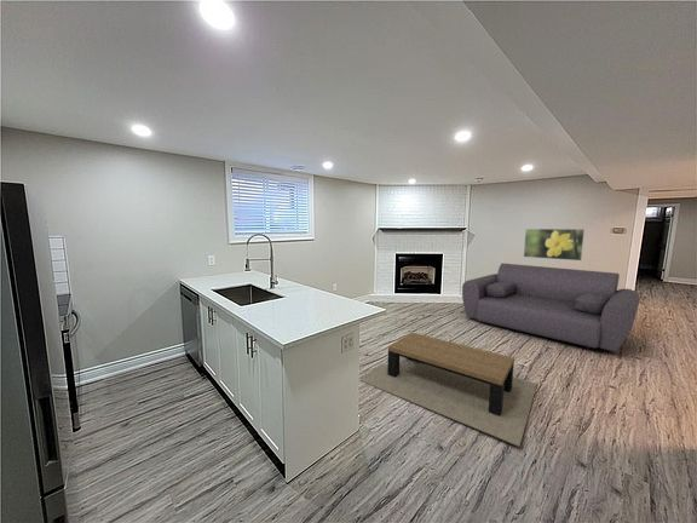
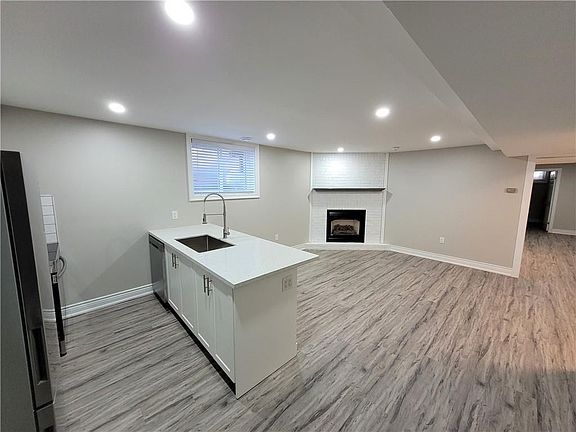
- coffee table (448, 367)
- sofa (542, 298)
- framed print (552, 243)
